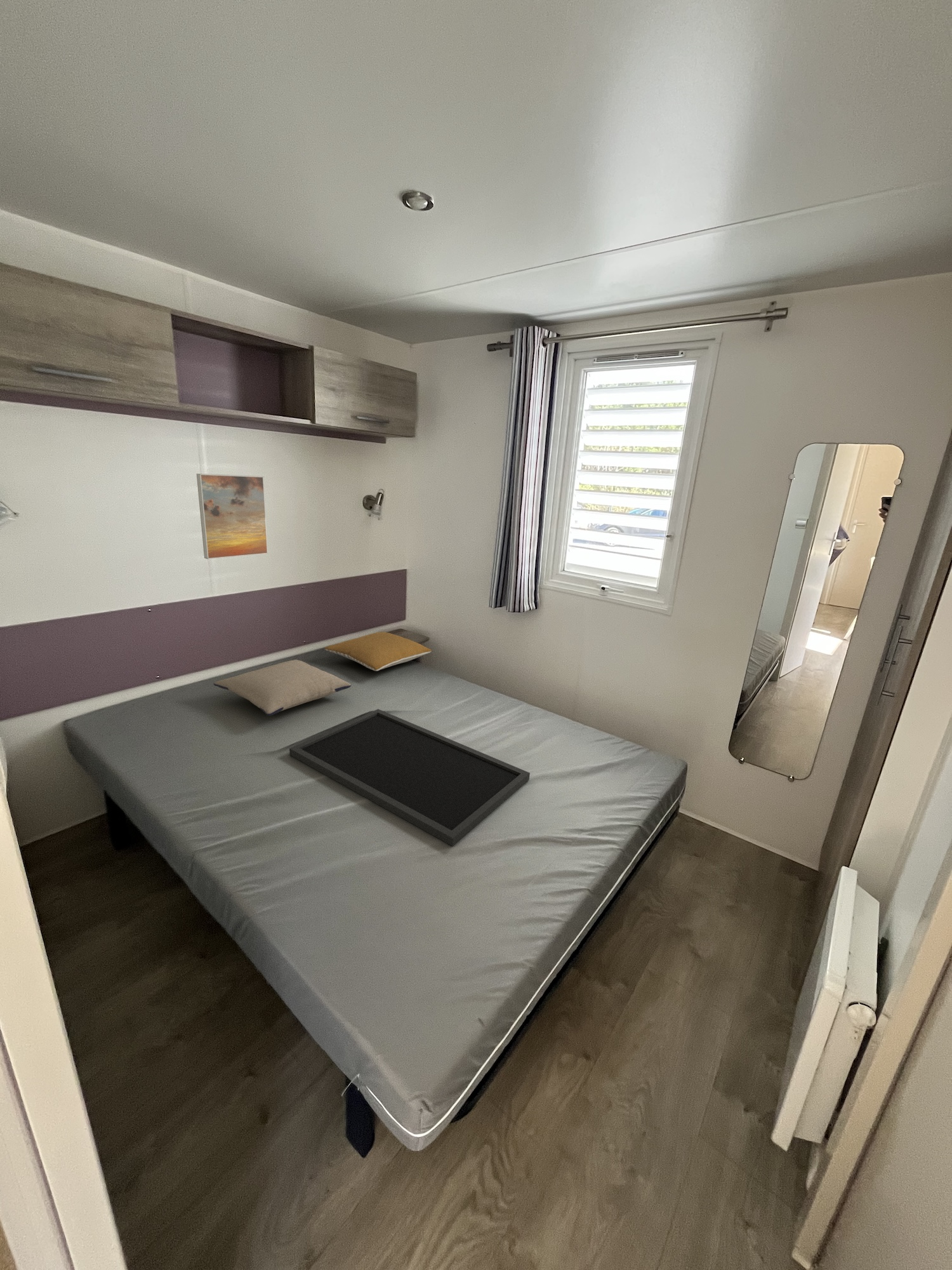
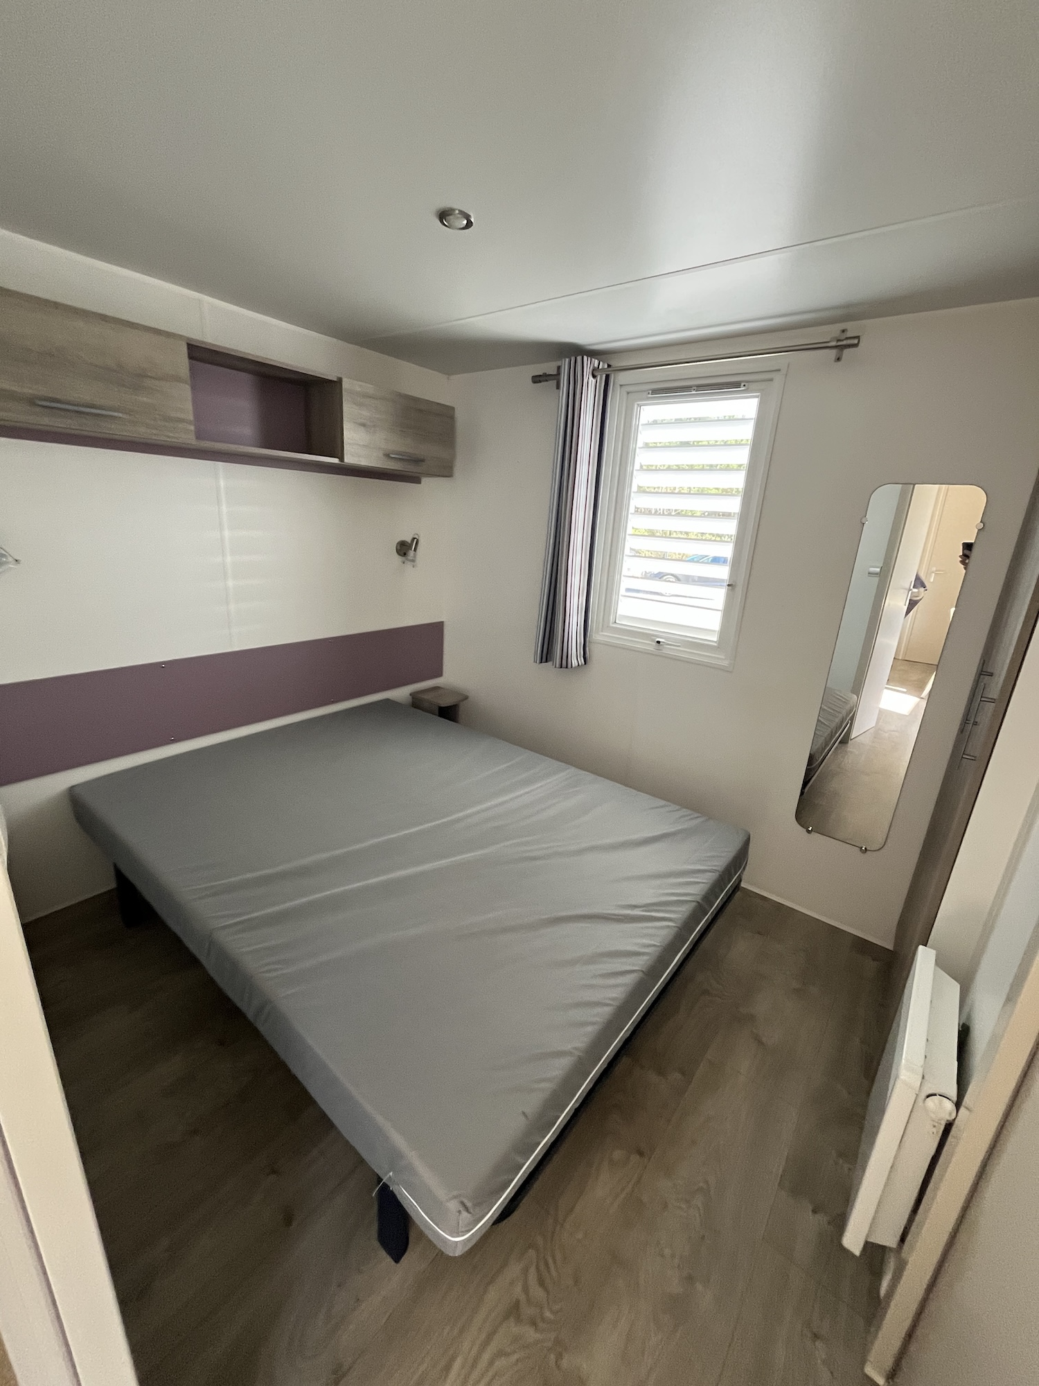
- tray (407, 763)
- pillow (284, 685)
- pillow (378, 650)
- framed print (234, 516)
